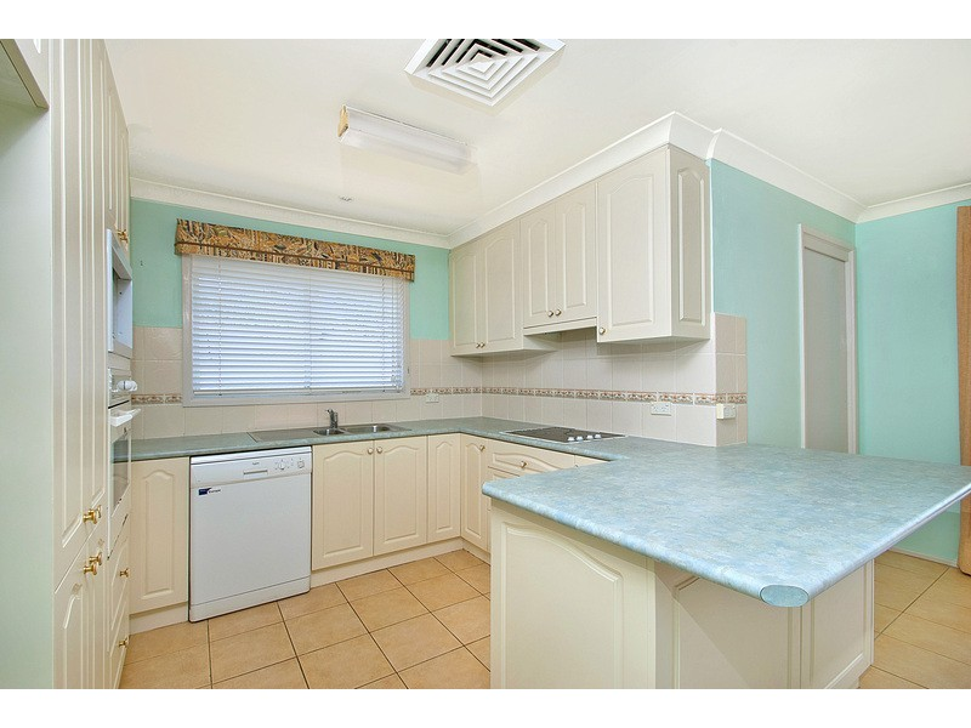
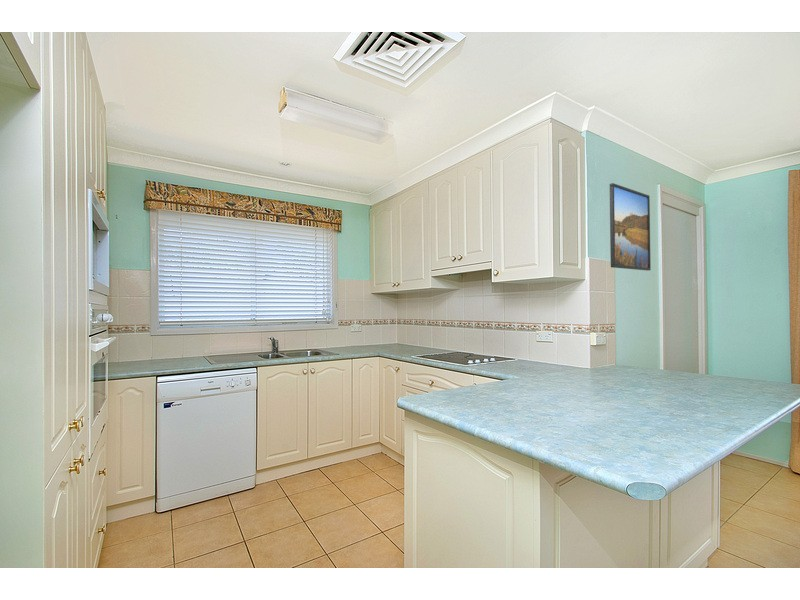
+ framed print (631, 229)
